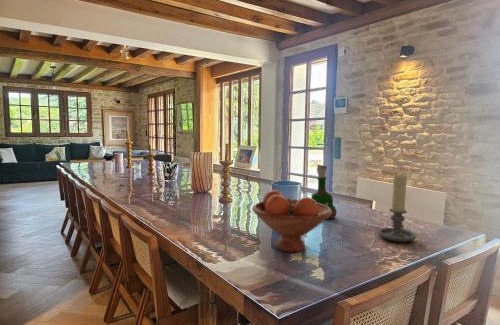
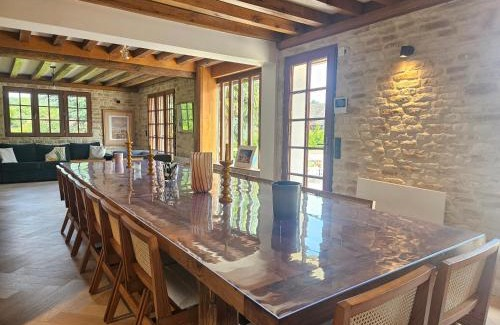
- candle holder (399, 205)
- fruit bowl (291, 219)
- grog bottle (324, 191)
